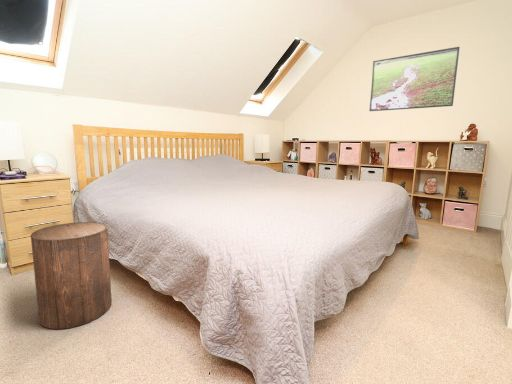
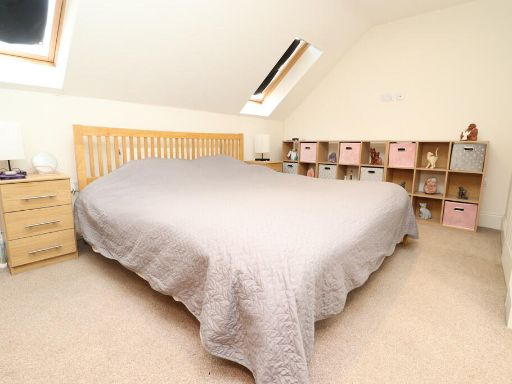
- stool (74, 270)
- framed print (410, 82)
